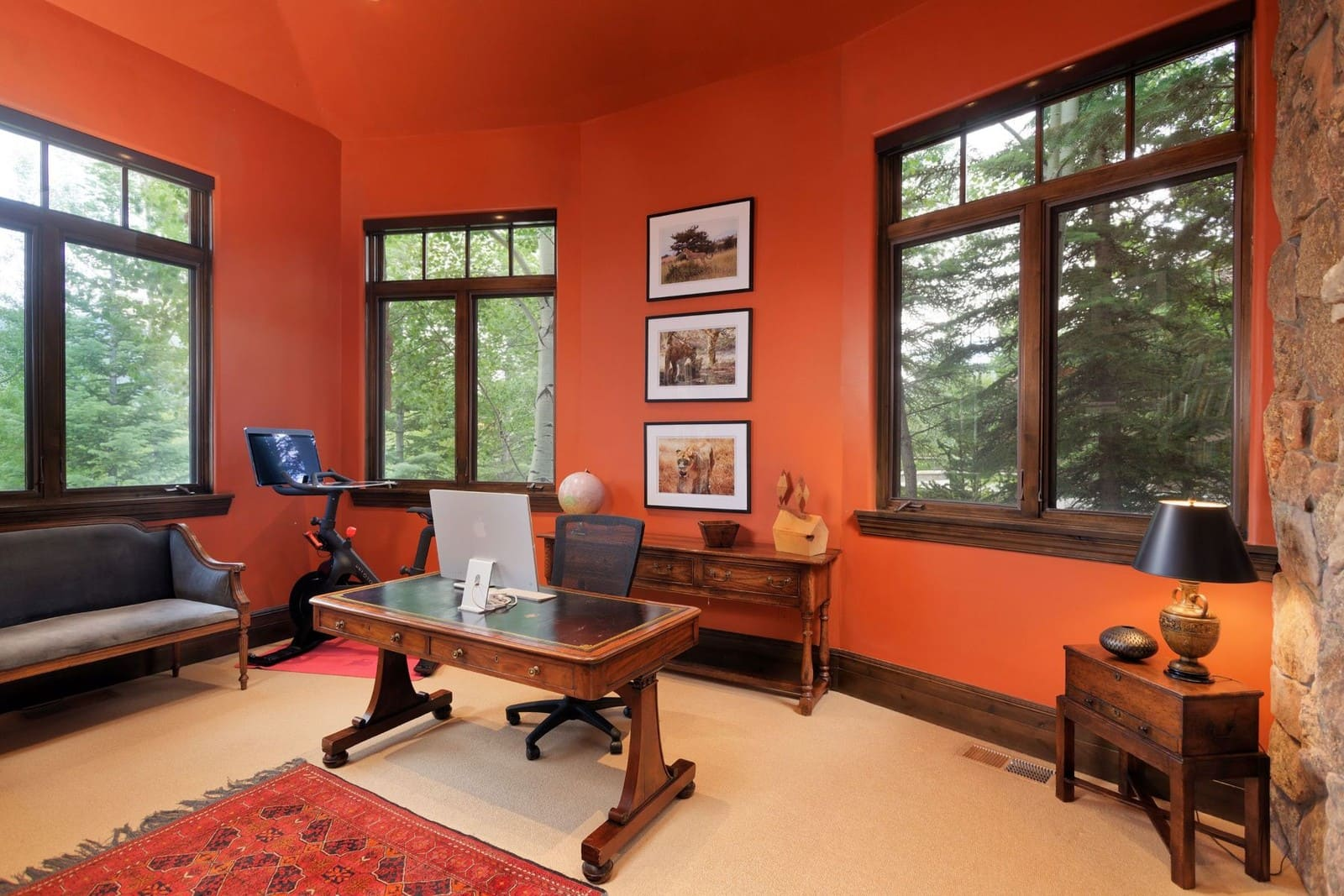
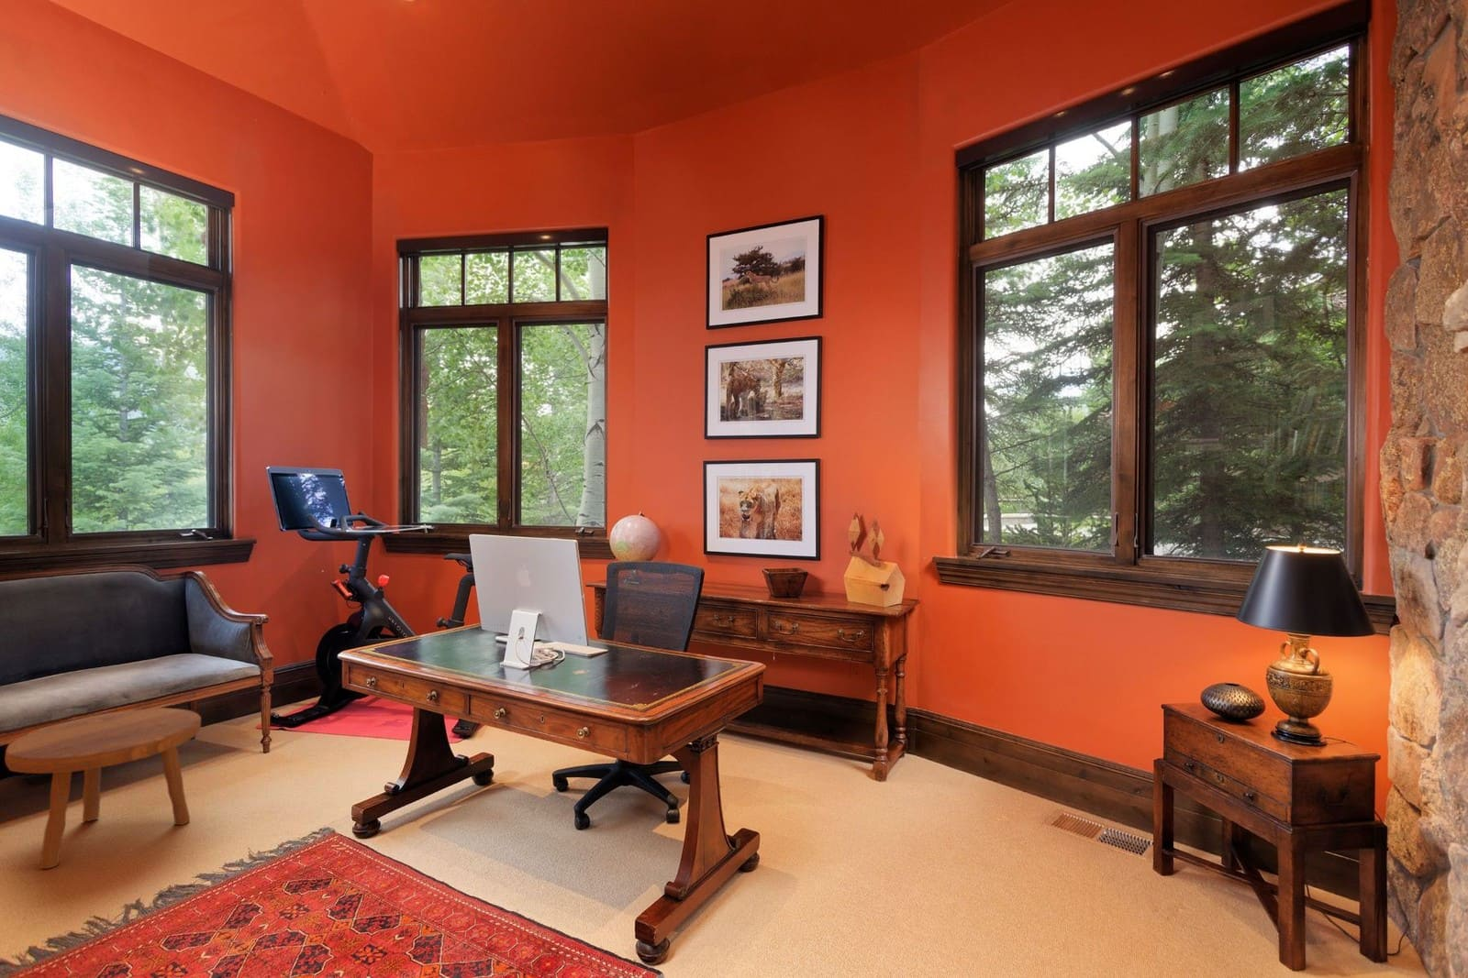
+ footstool (100, 779)
